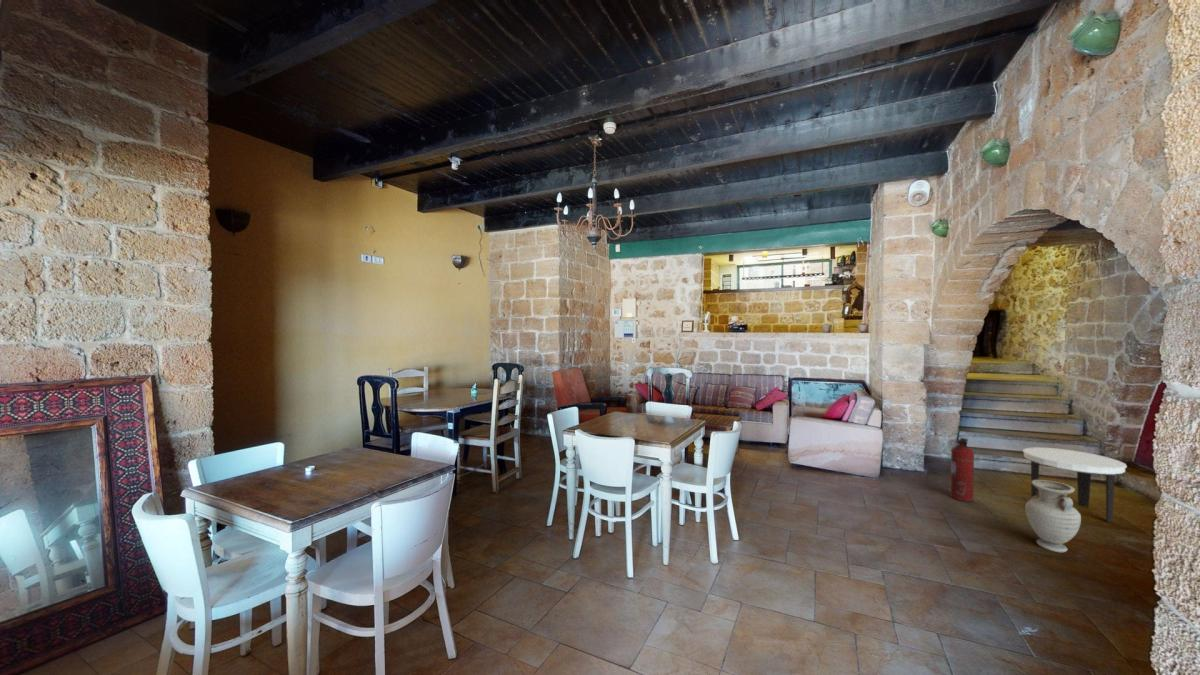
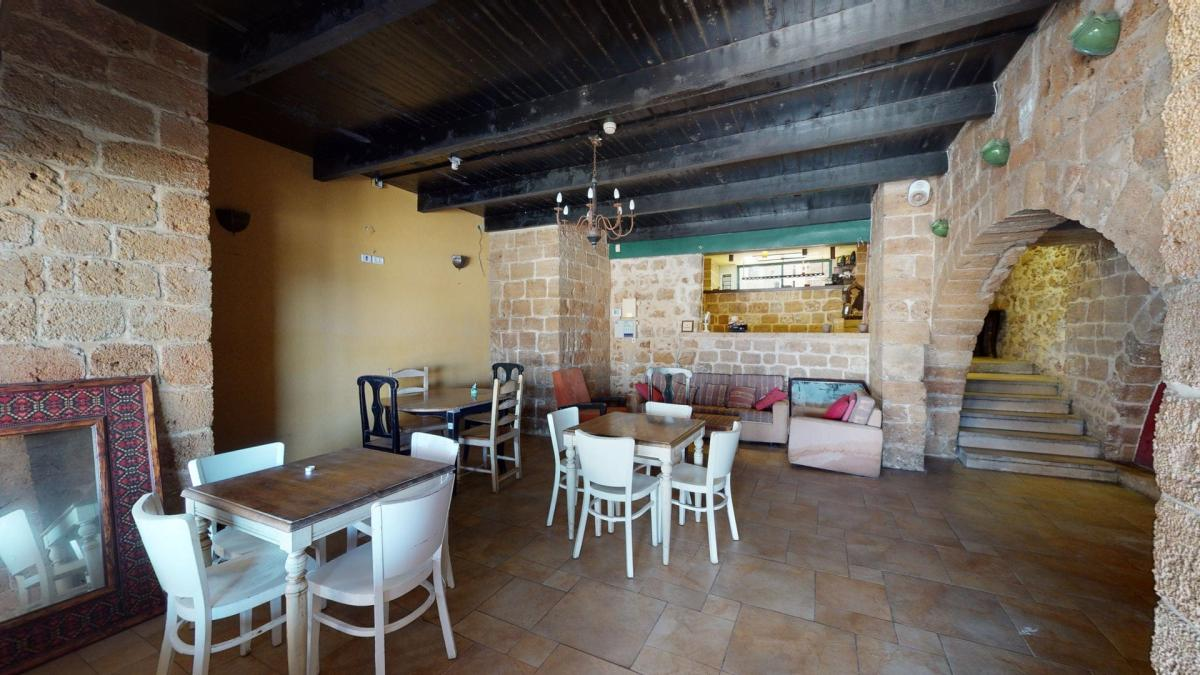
- vase (1052, 516)
- side table (1077, 483)
- fire extinguisher (962, 467)
